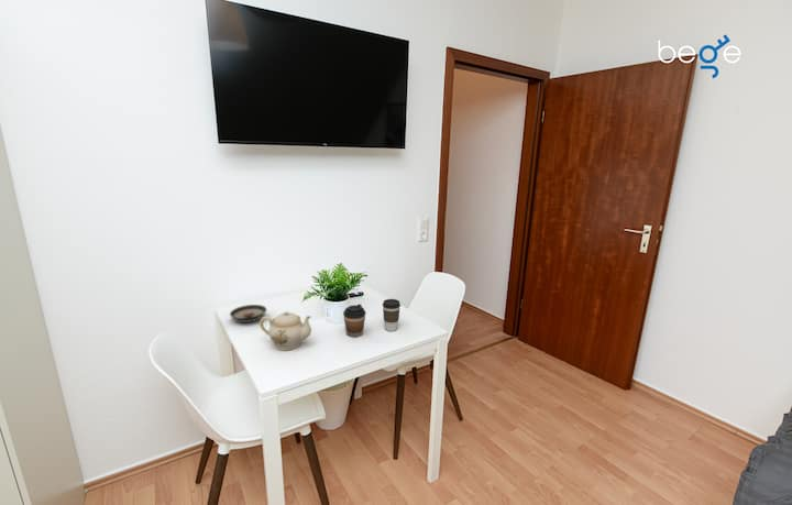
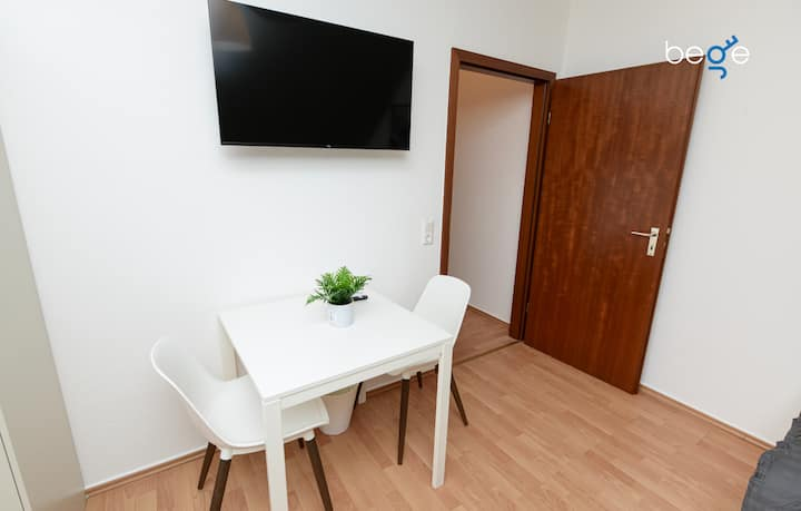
- coffee cup (391, 315)
- coffee cup (354, 319)
- saucer (249, 315)
- teapot (285, 328)
